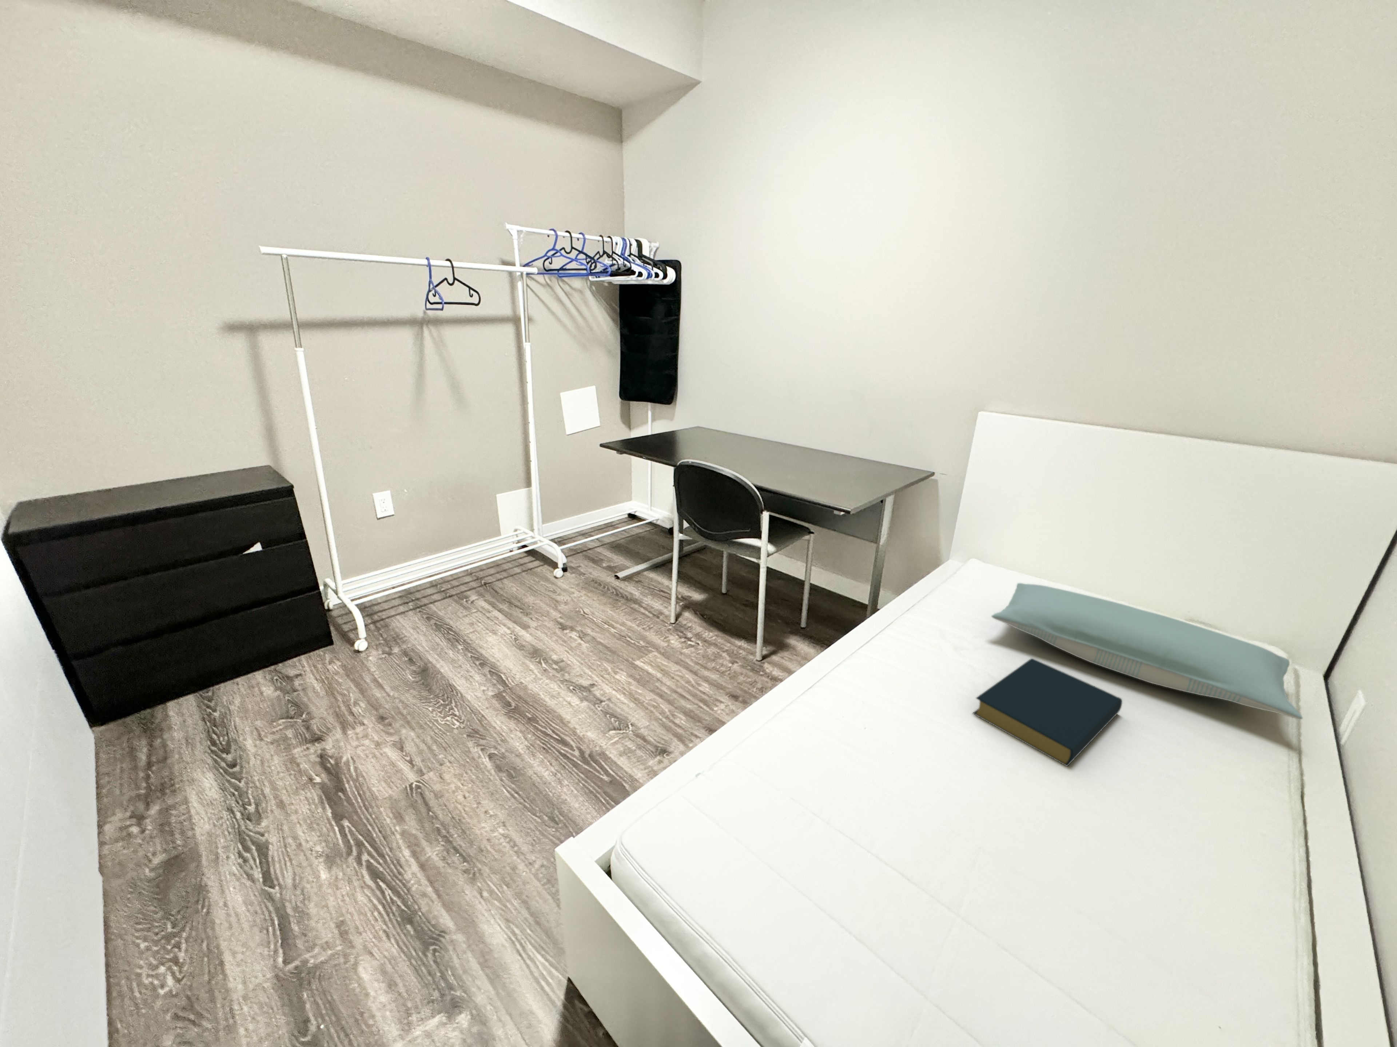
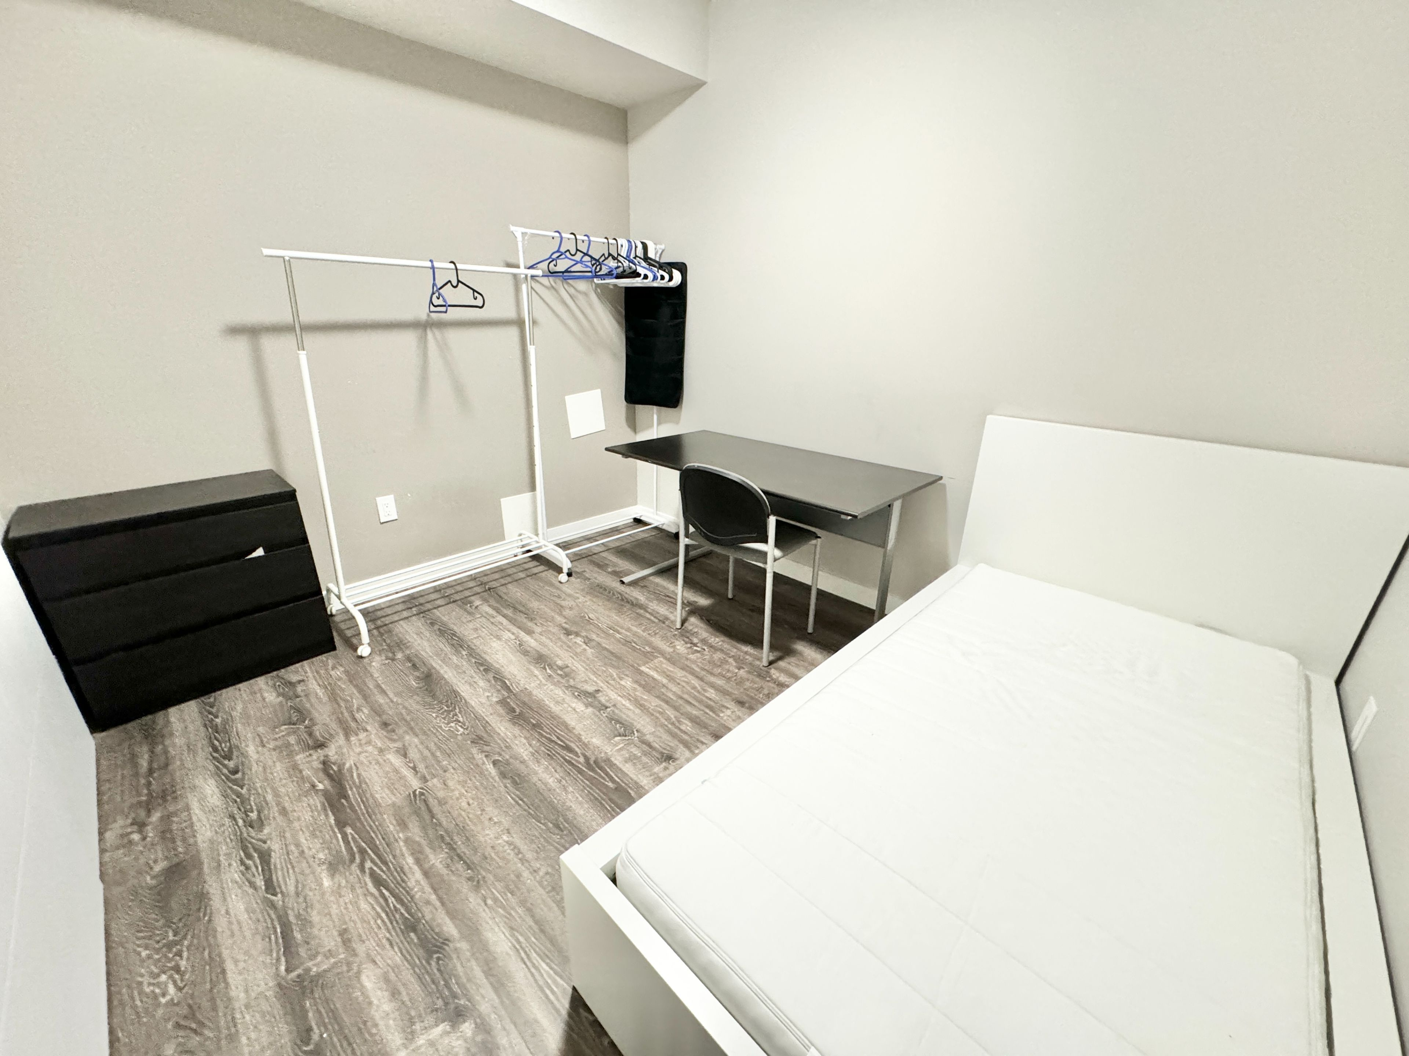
- pillow (1132, 638)
- hardback book (1047, 706)
